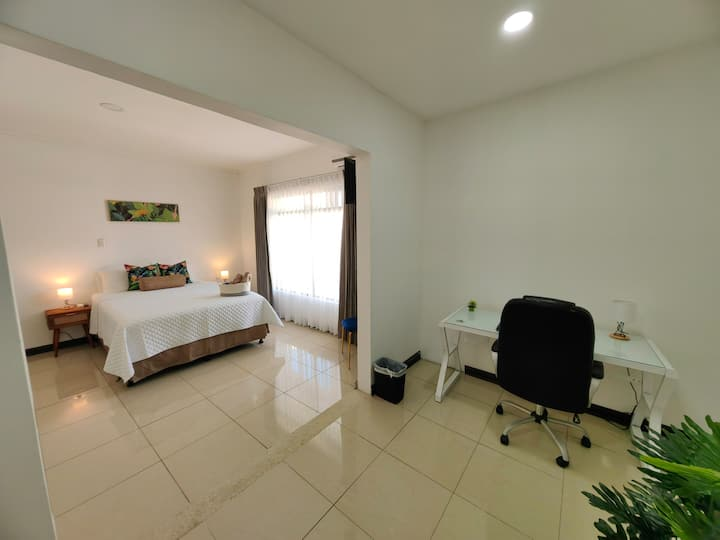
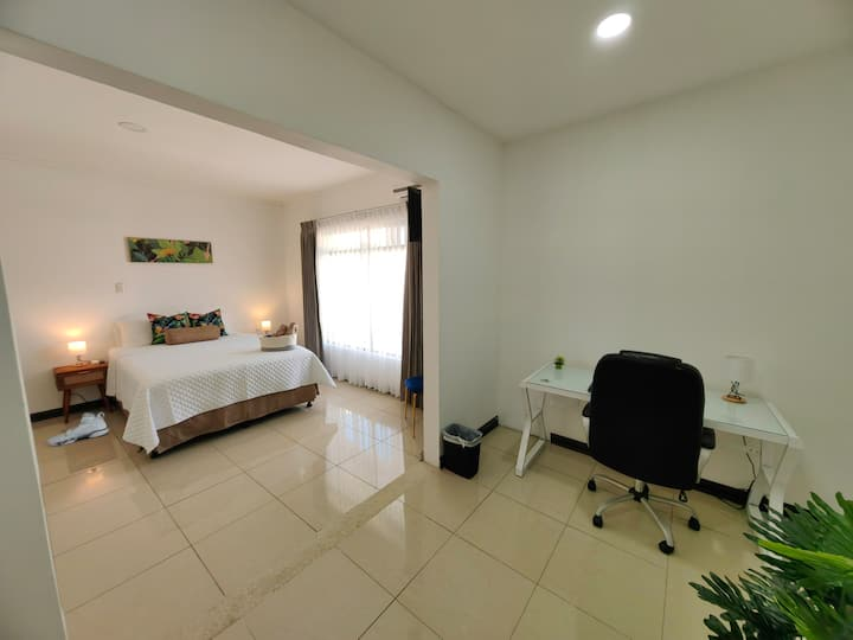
+ sneaker (78, 427)
